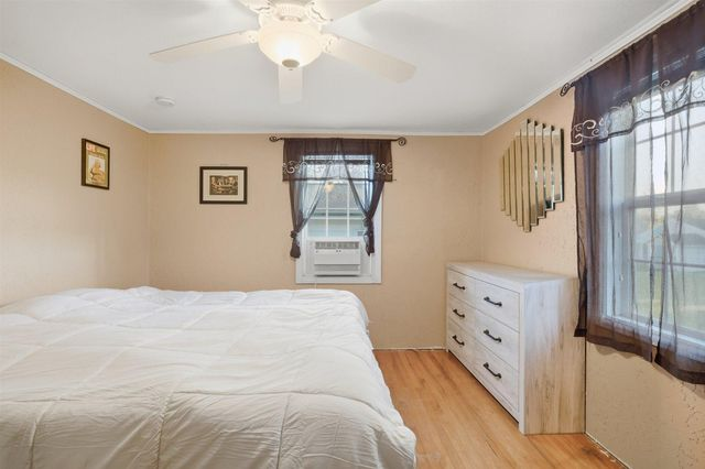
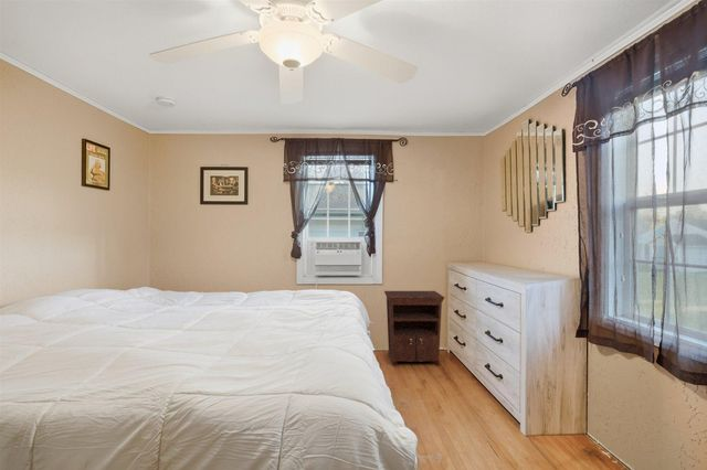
+ nightstand (412, 327)
